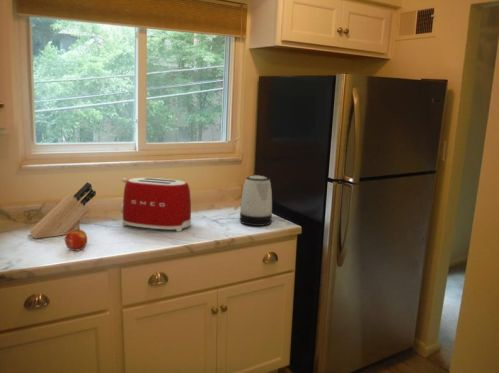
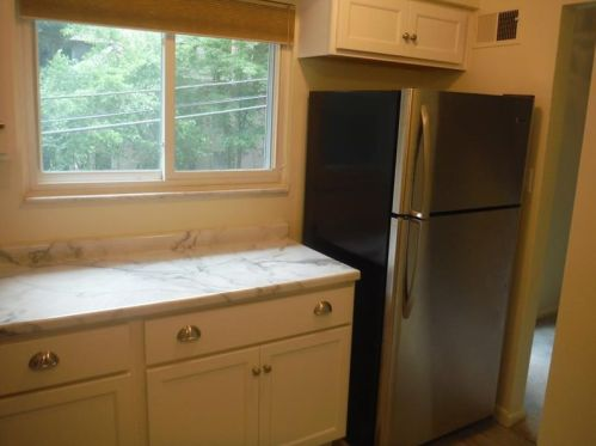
- knife block (63, 208)
- apple (76, 238)
- toaster (155, 202)
- kettle (254, 198)
